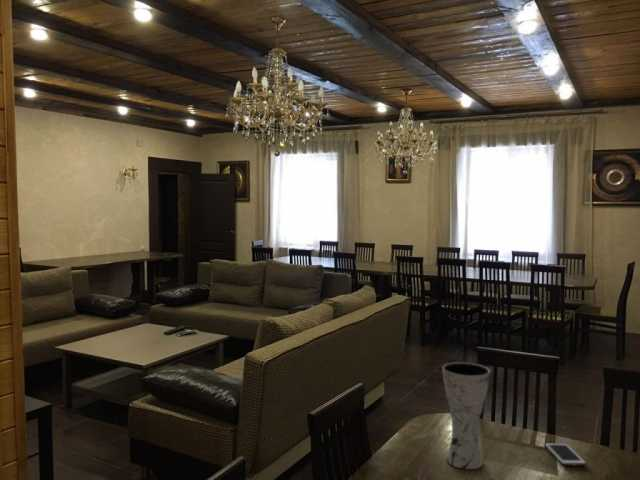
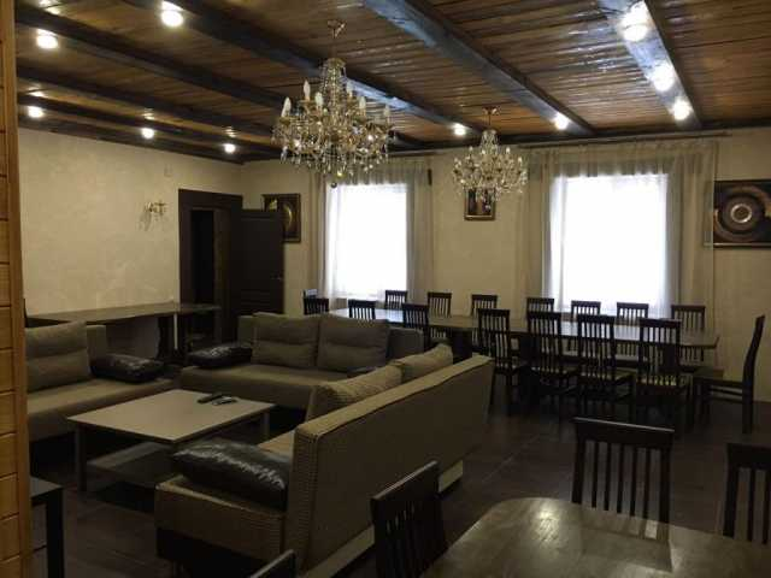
- vase (465, 414)
- cell phone (564, 453)
